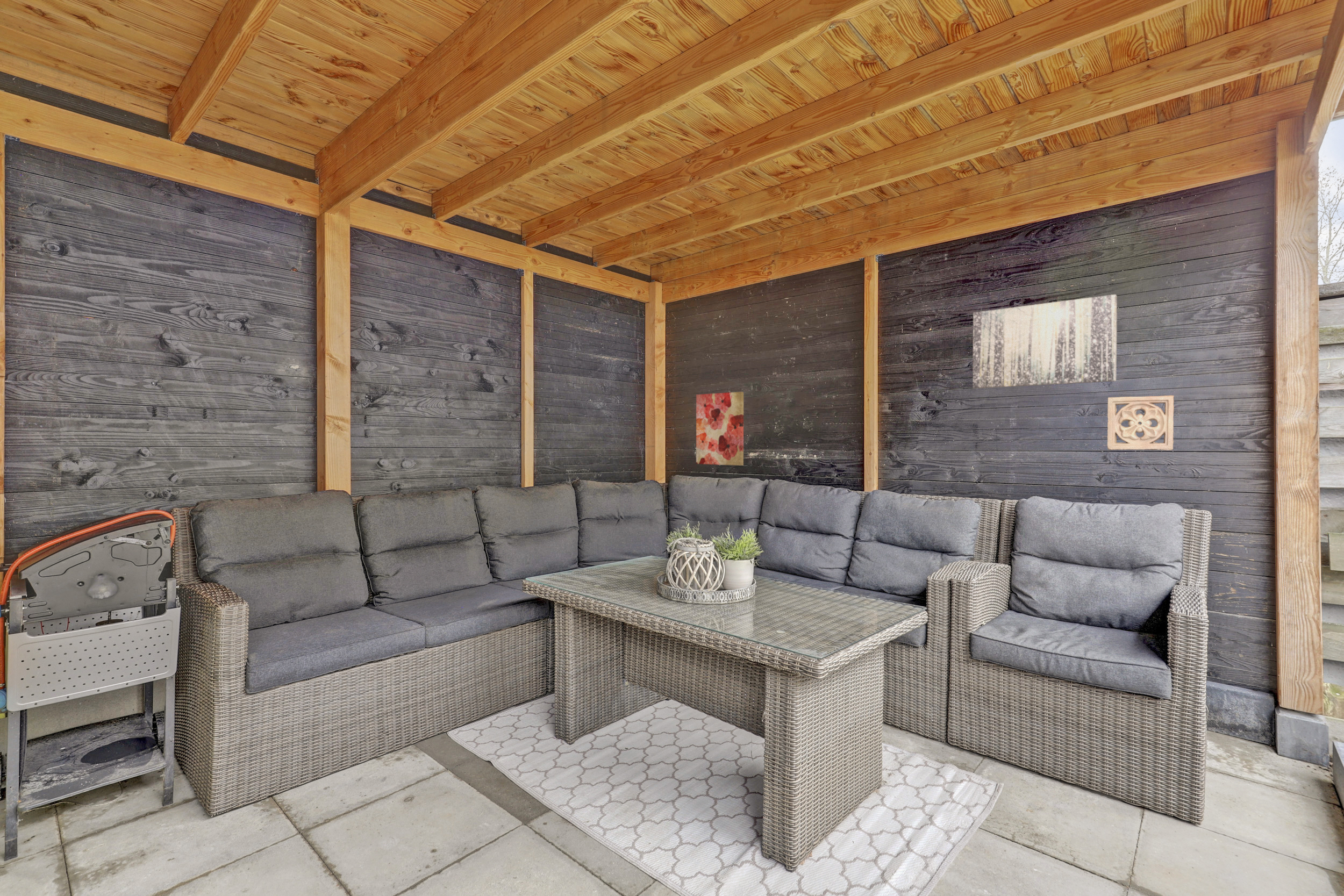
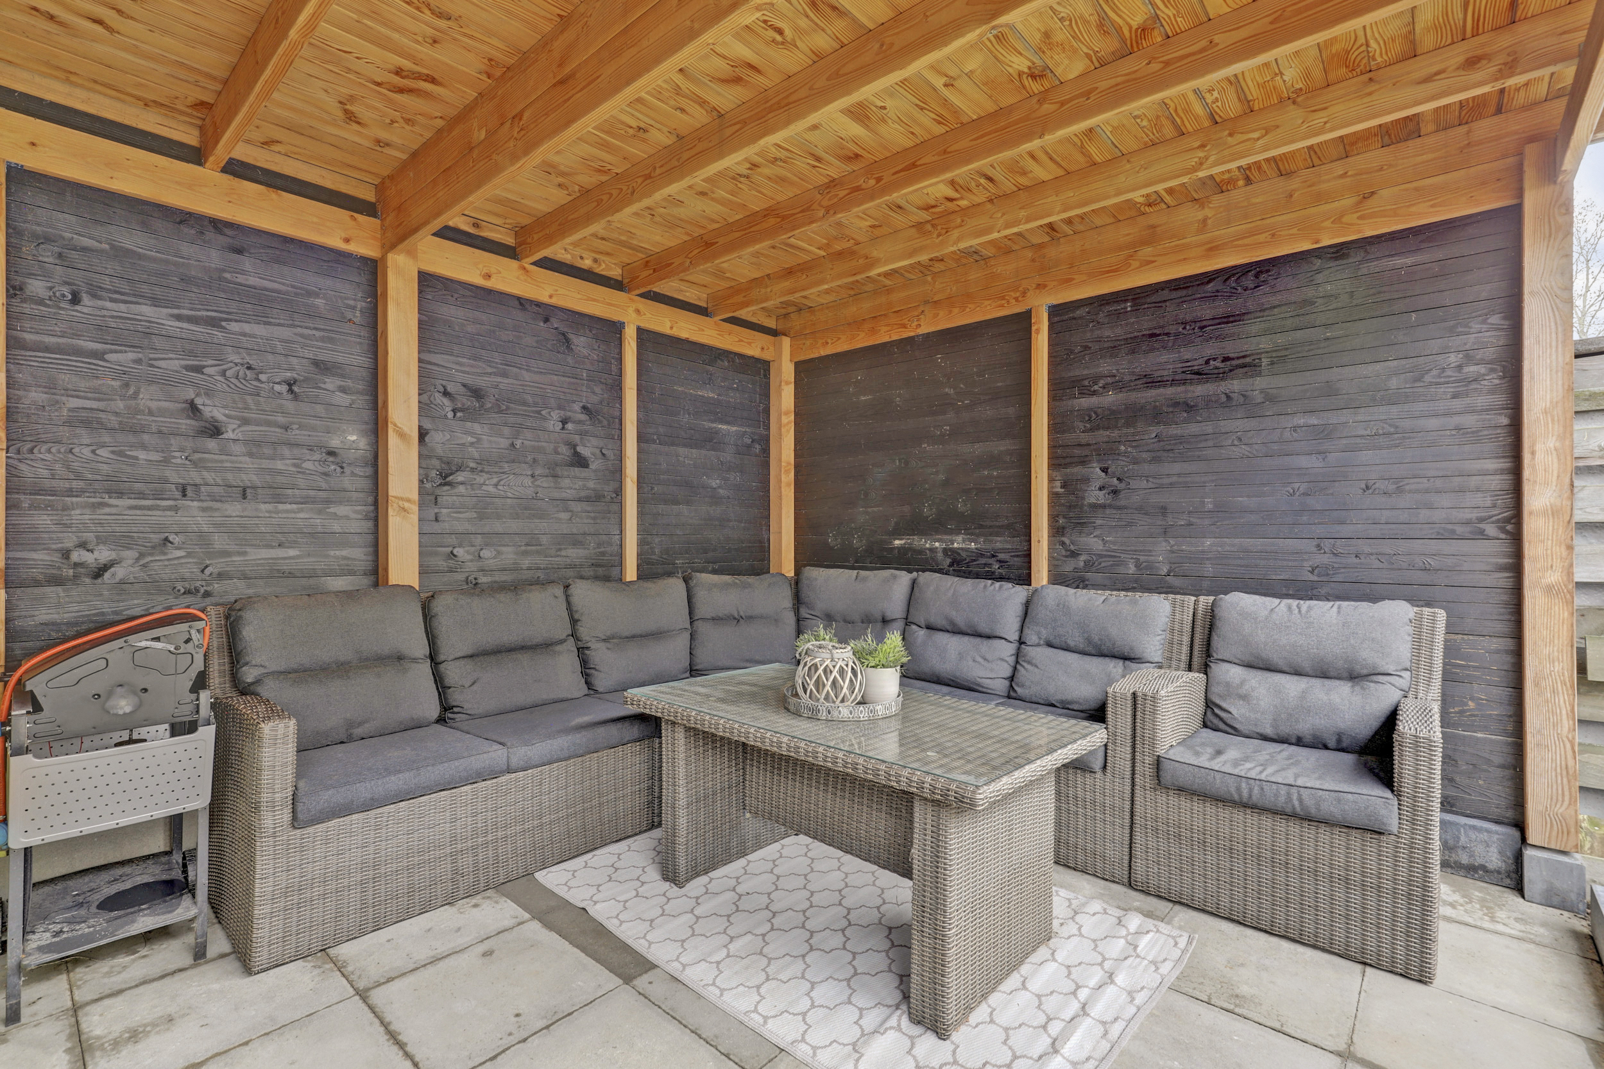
- wall art (1040, 345)
- wall art (719, 429)
- wall ornament (1139, 424)
